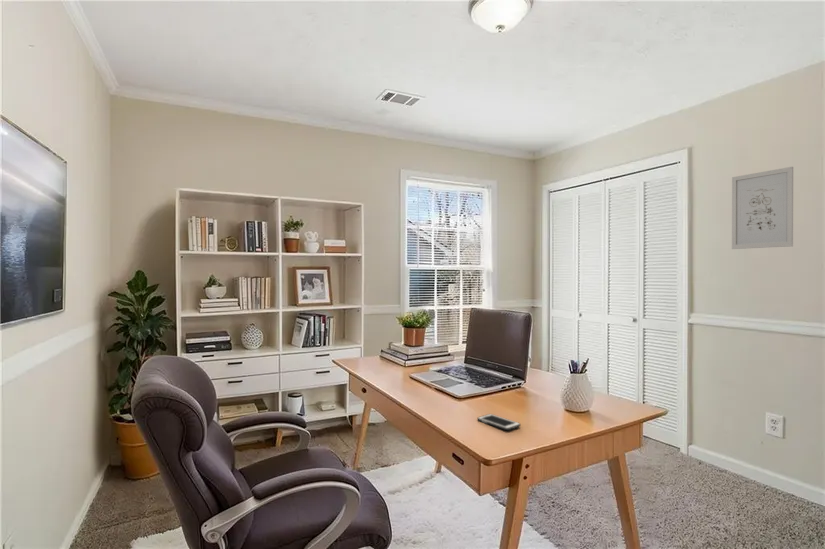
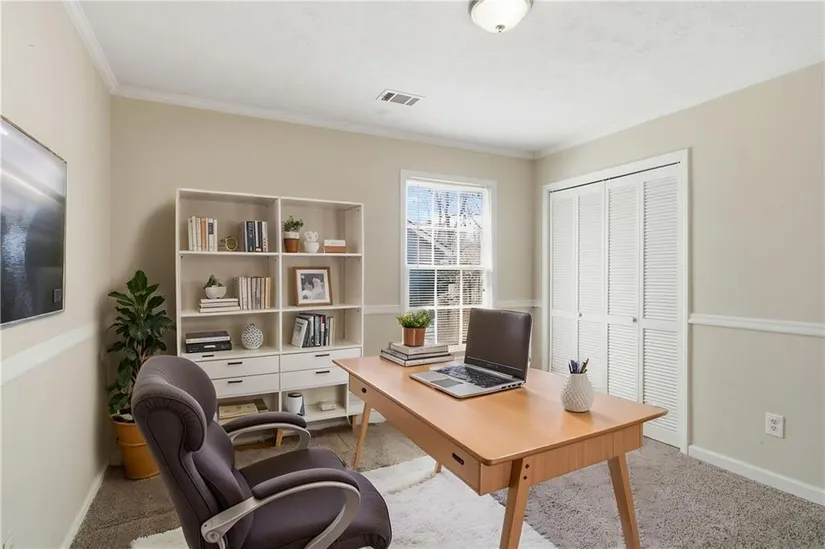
- cell phone (498, 421)
- wall art (760, 210)
